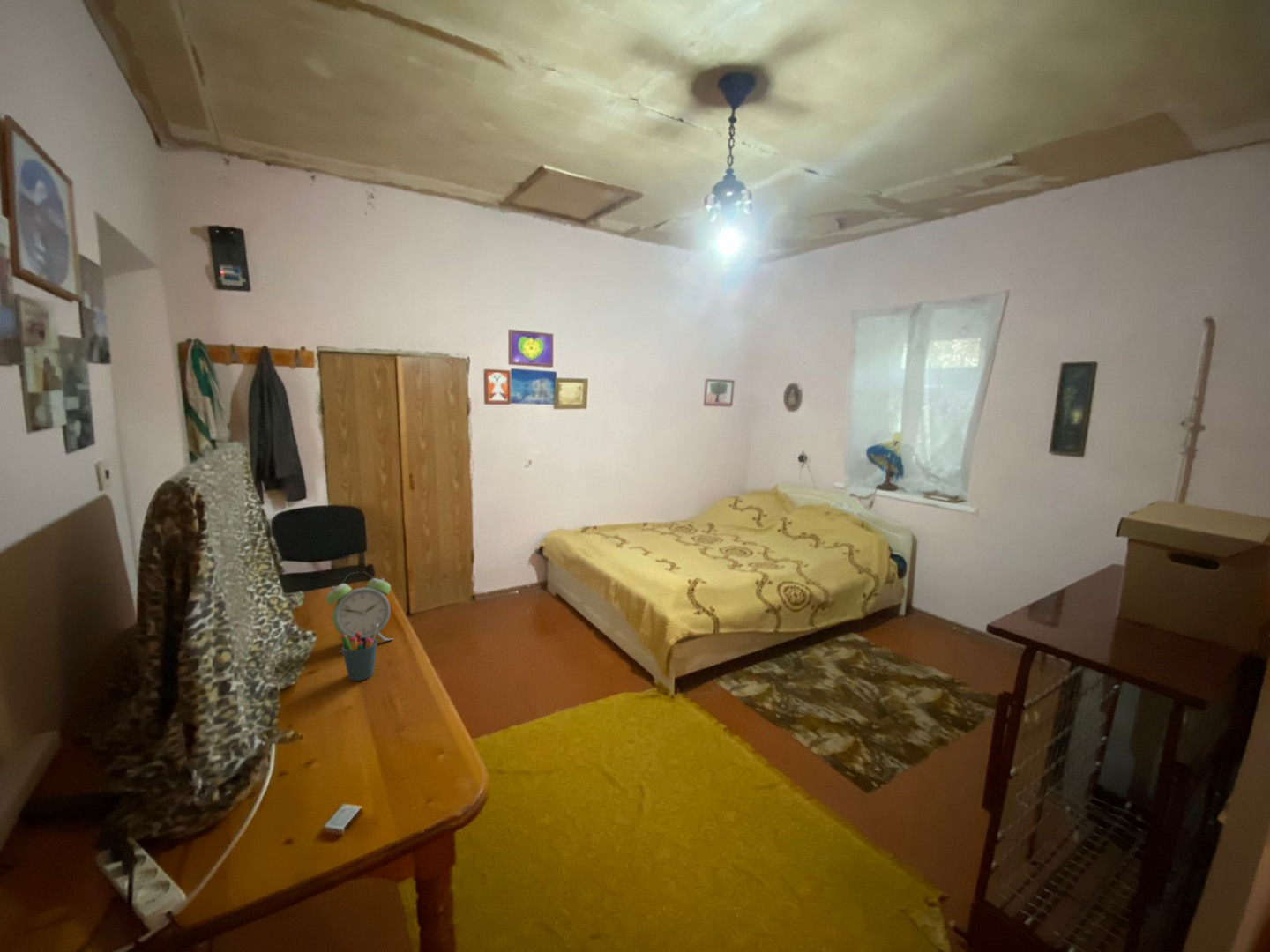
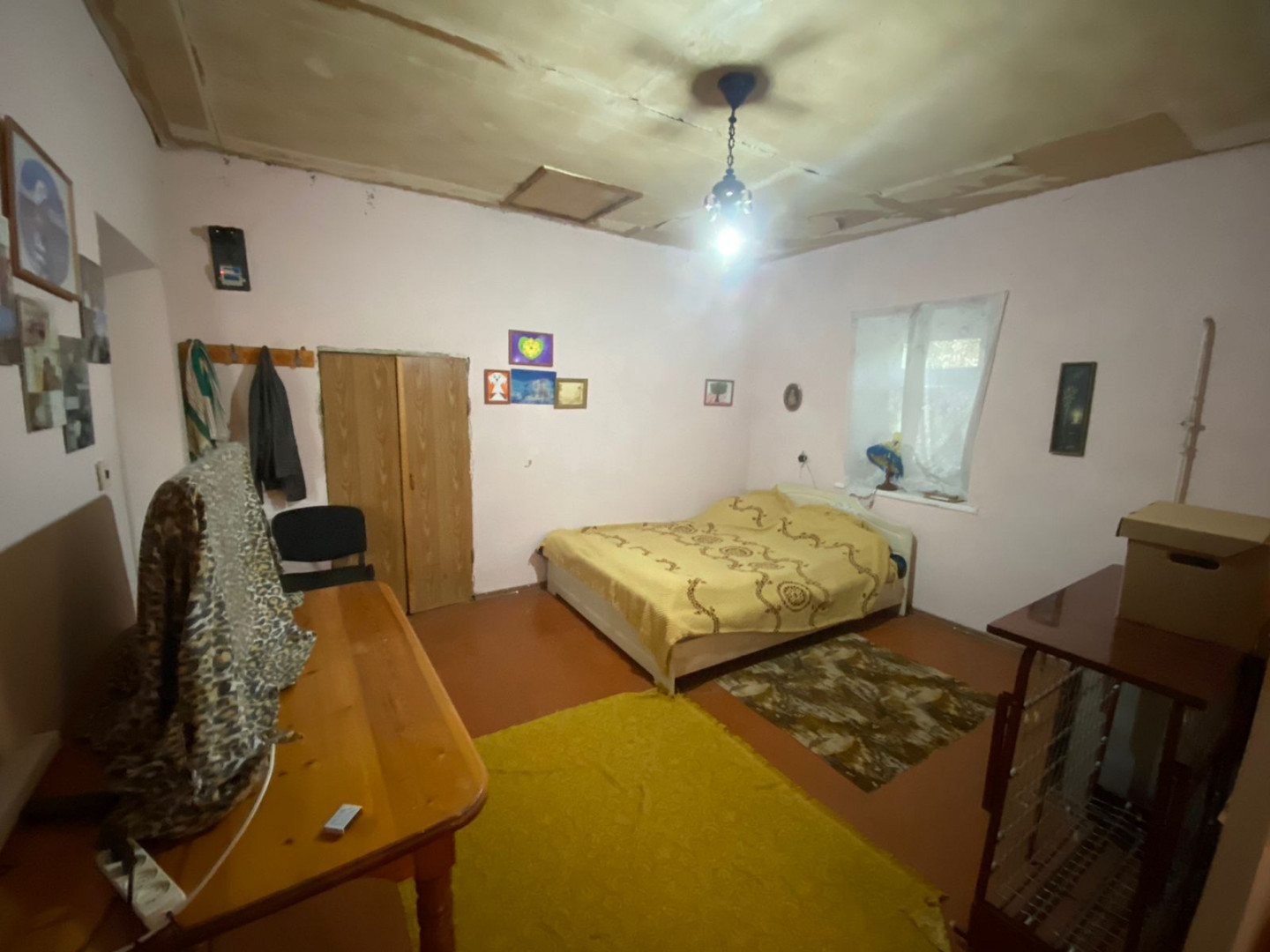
- alarm clock (361, 607)
- pen holder (360, 651)
